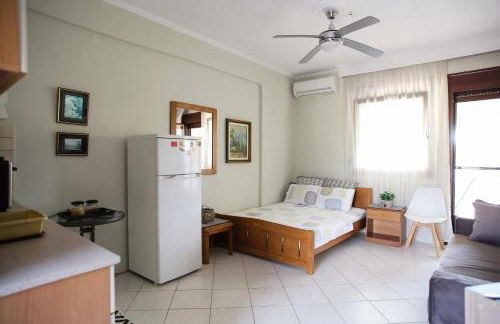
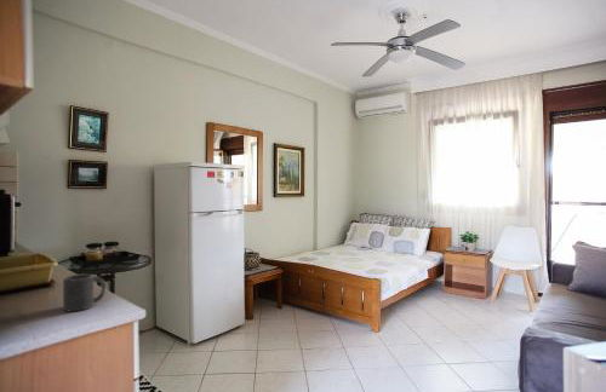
+ mug (85, 290)
